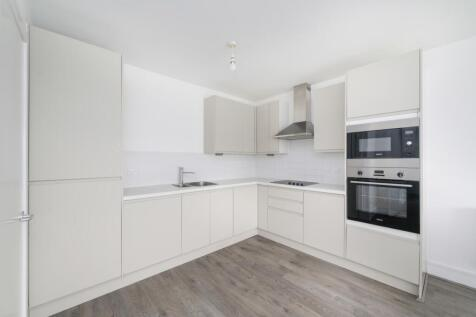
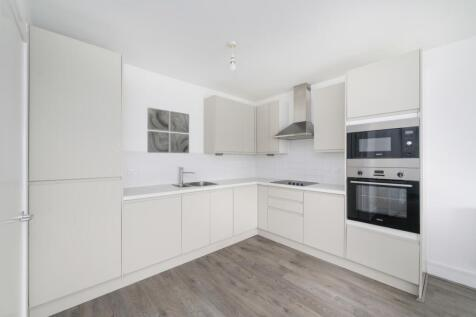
+ wall art (170, 131)
